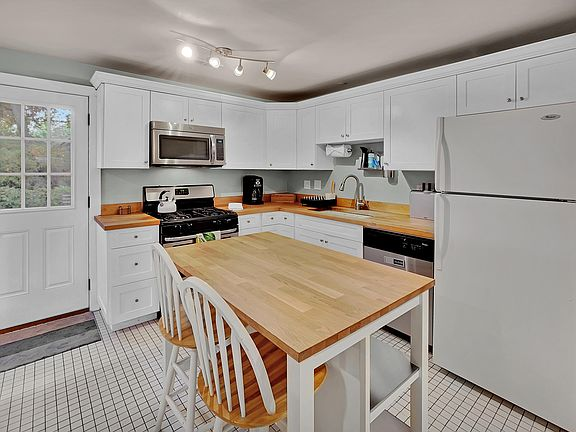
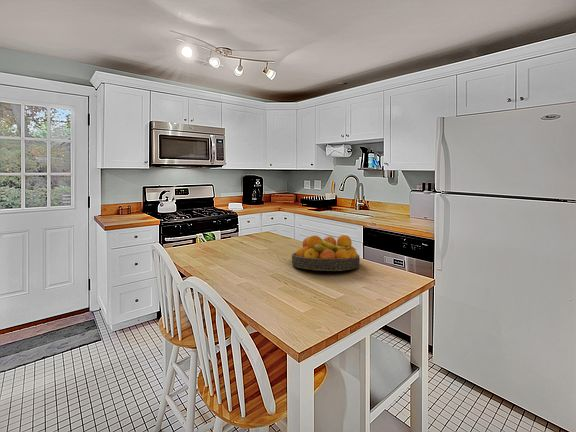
+ fruit bowl (325, 249)
